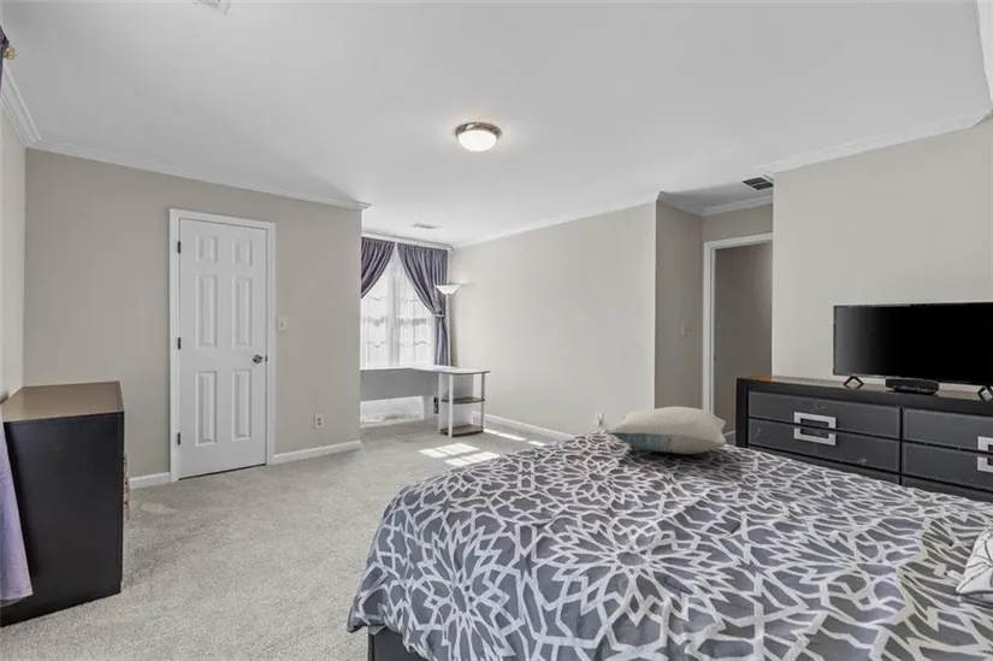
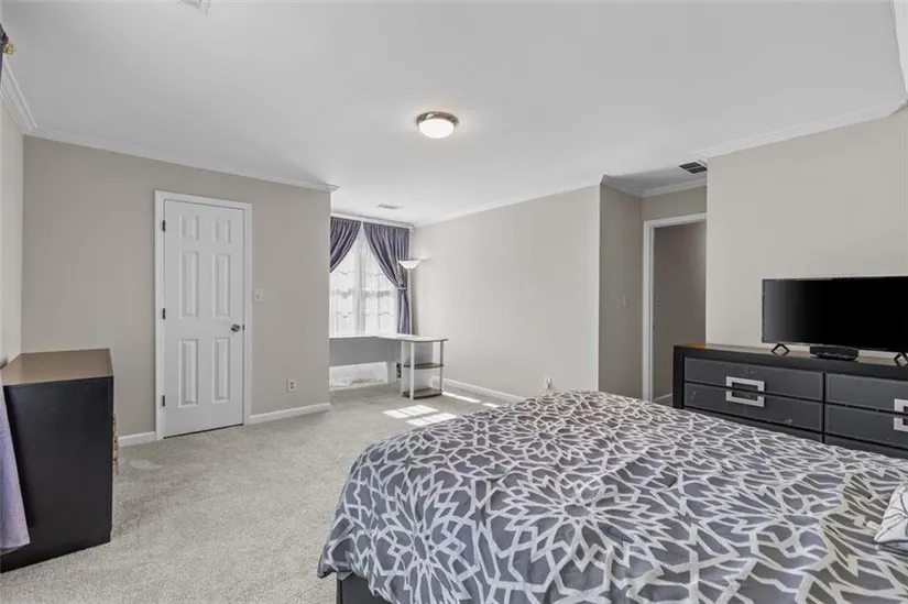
- pillow (668, 429)
